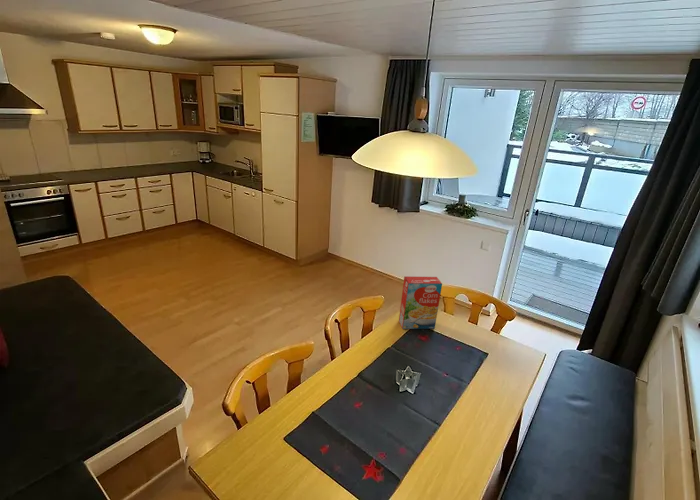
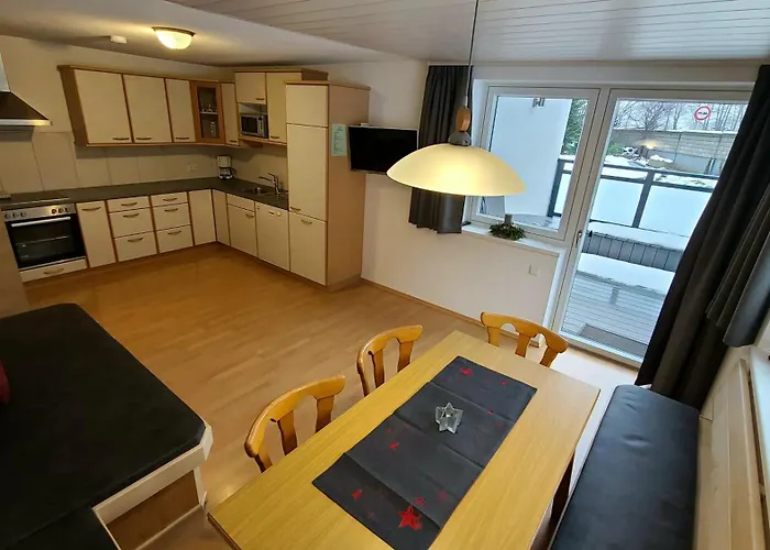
- cereal box (419, 302)
